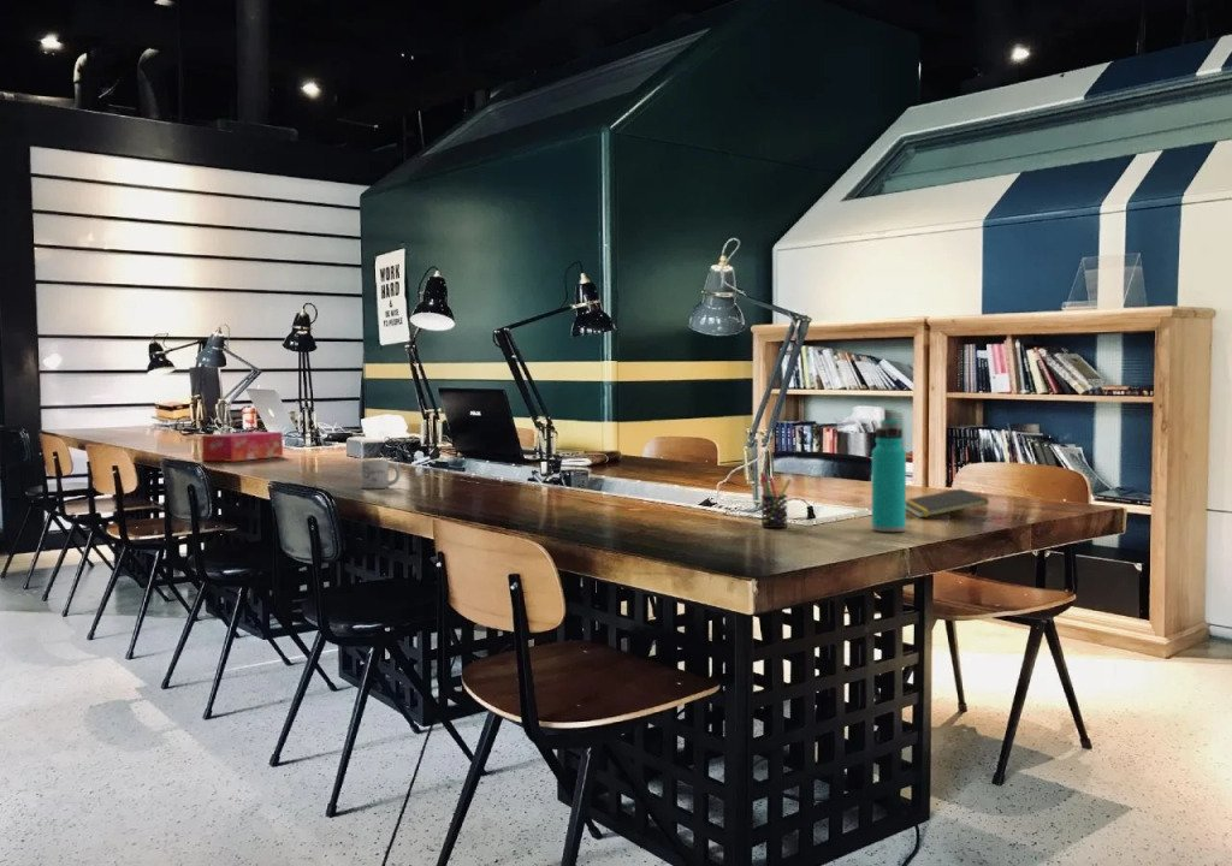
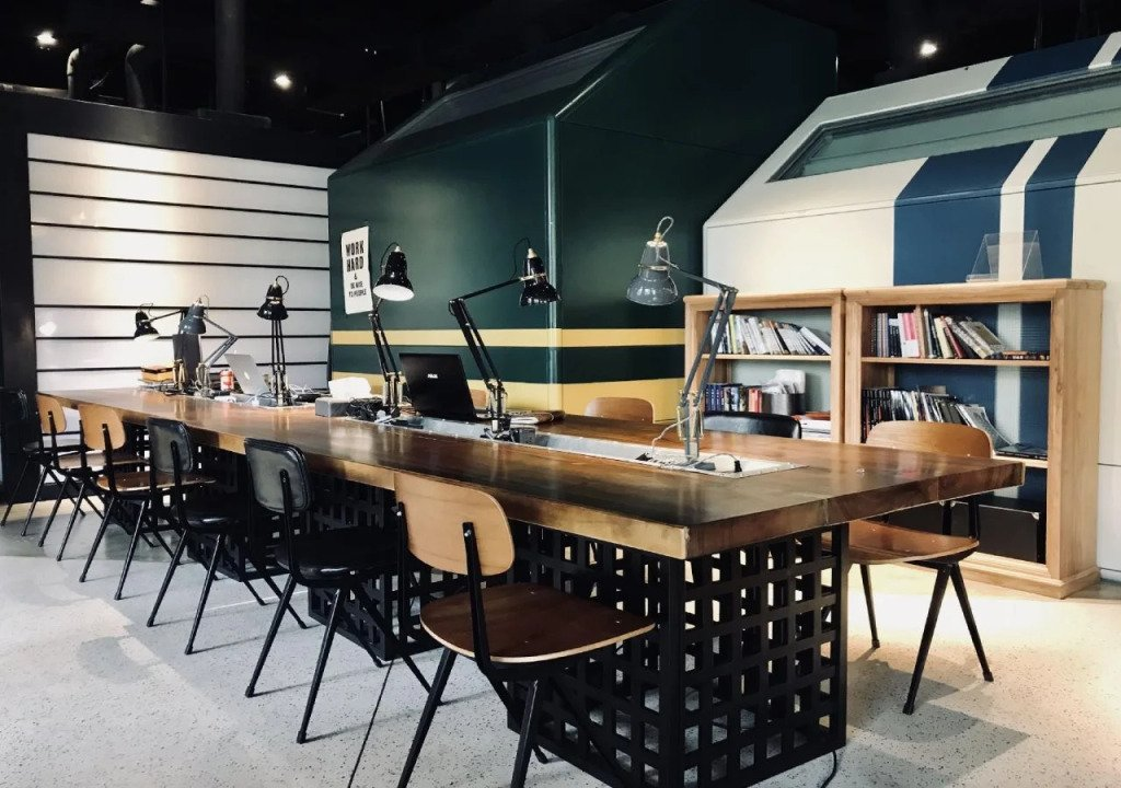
- tissue box (243, 445)
- water bottle (888, 474)
- pen holder (771, 499)
- notepad (941, 502)
- mug (380, 473)
